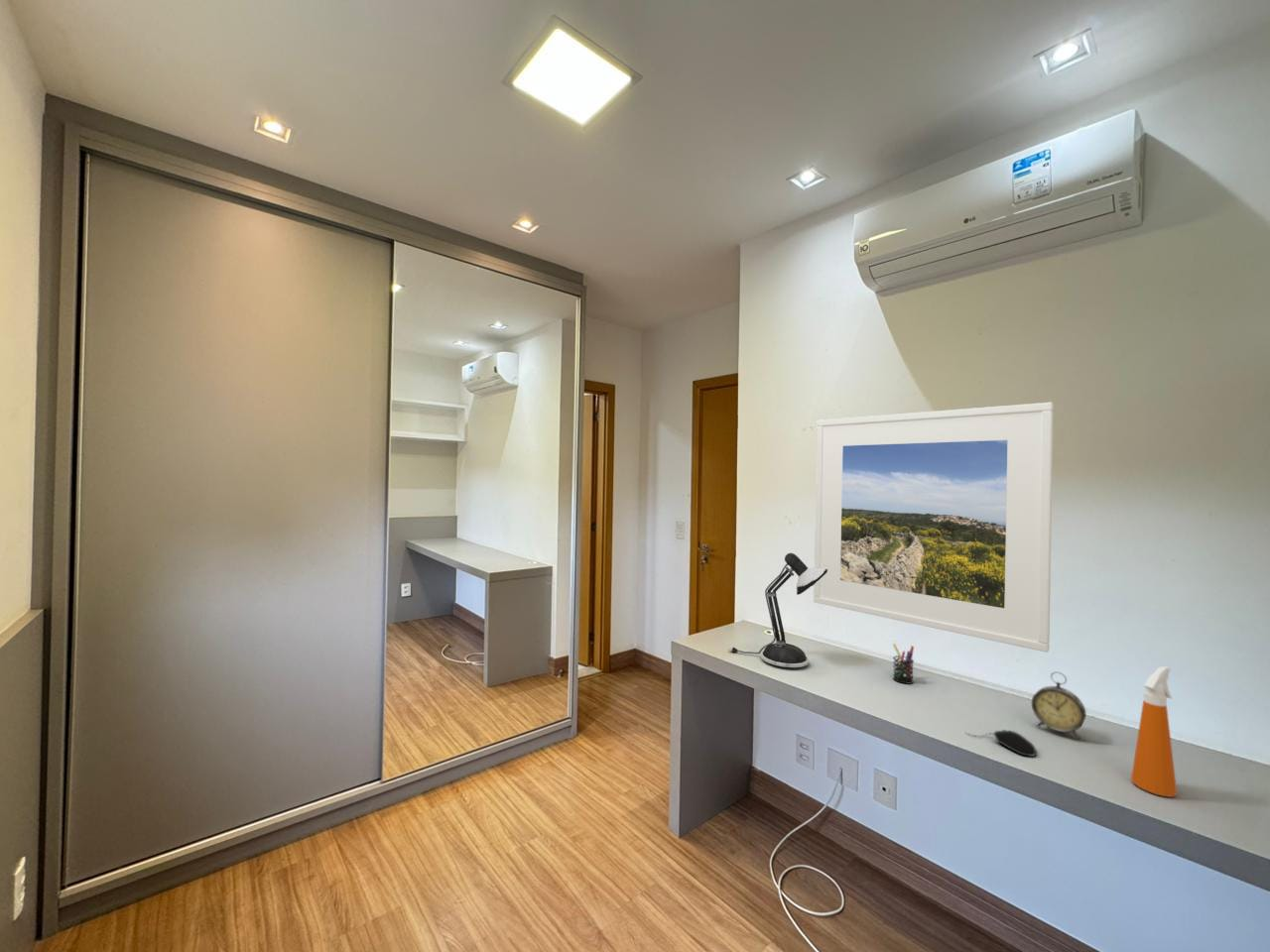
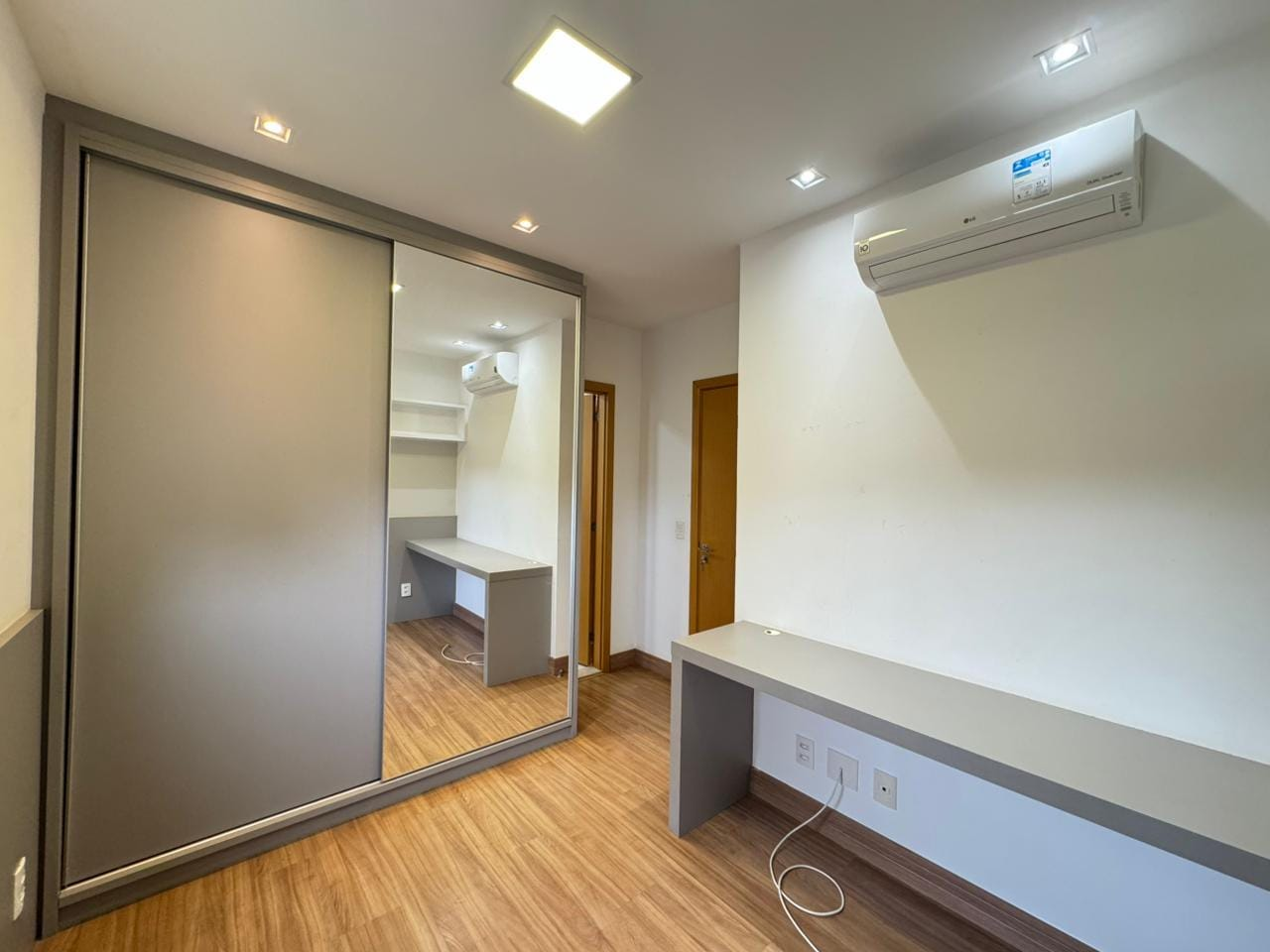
- desk lamp (778, 606)
- computer mouse (1001, 736)
- spray bottle (1158, 727)
- pen holder (905, 661)
- alarm clock (1059, 701)
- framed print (915, 518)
